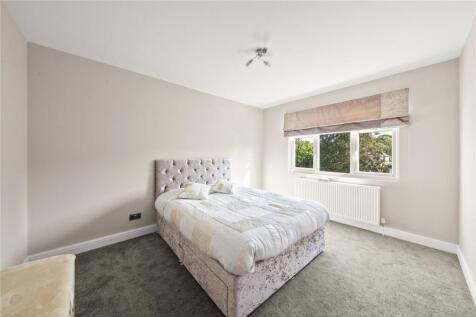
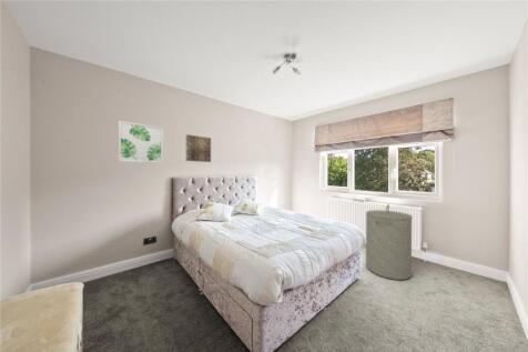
+ wall art (199, 149)
+ laundry hamper (387, 237)
+ wall art (141, 143)
